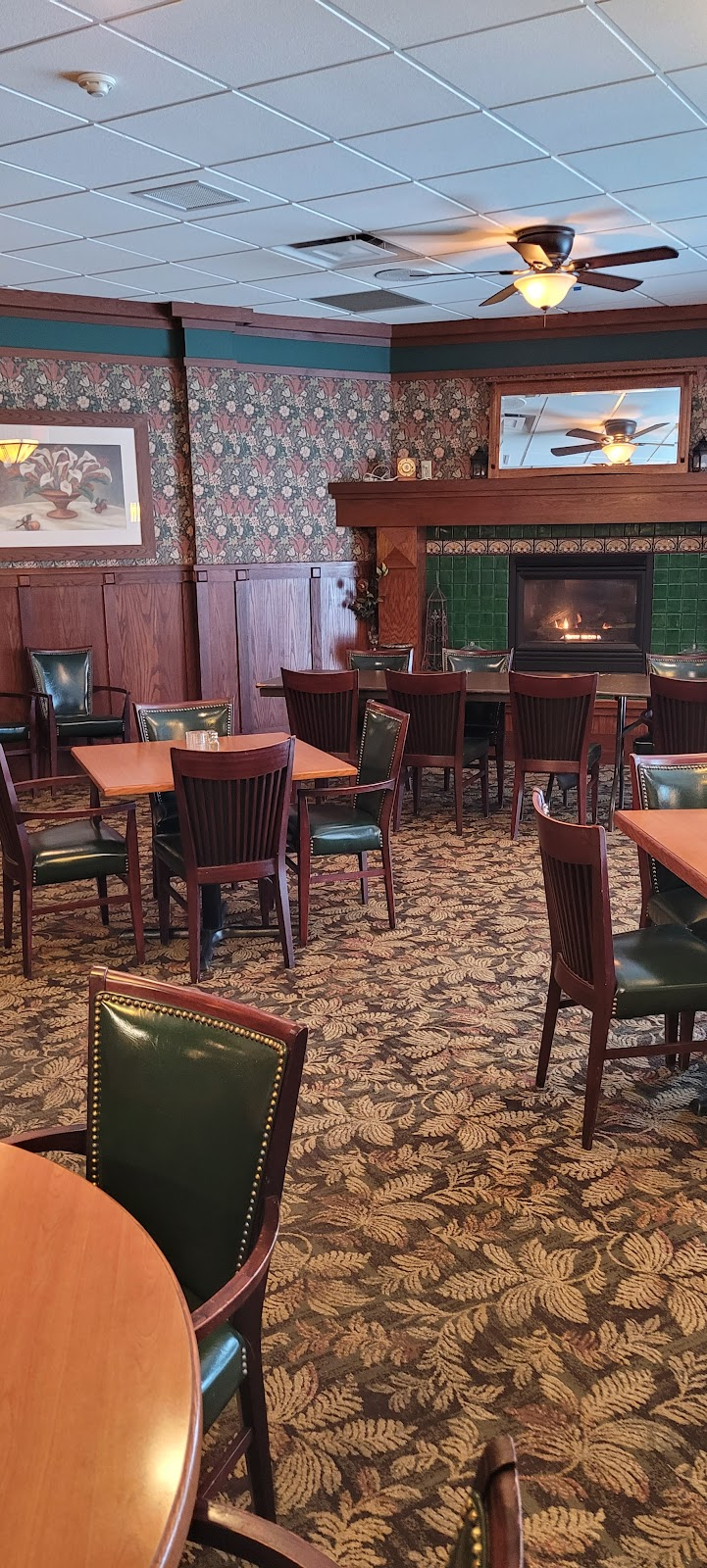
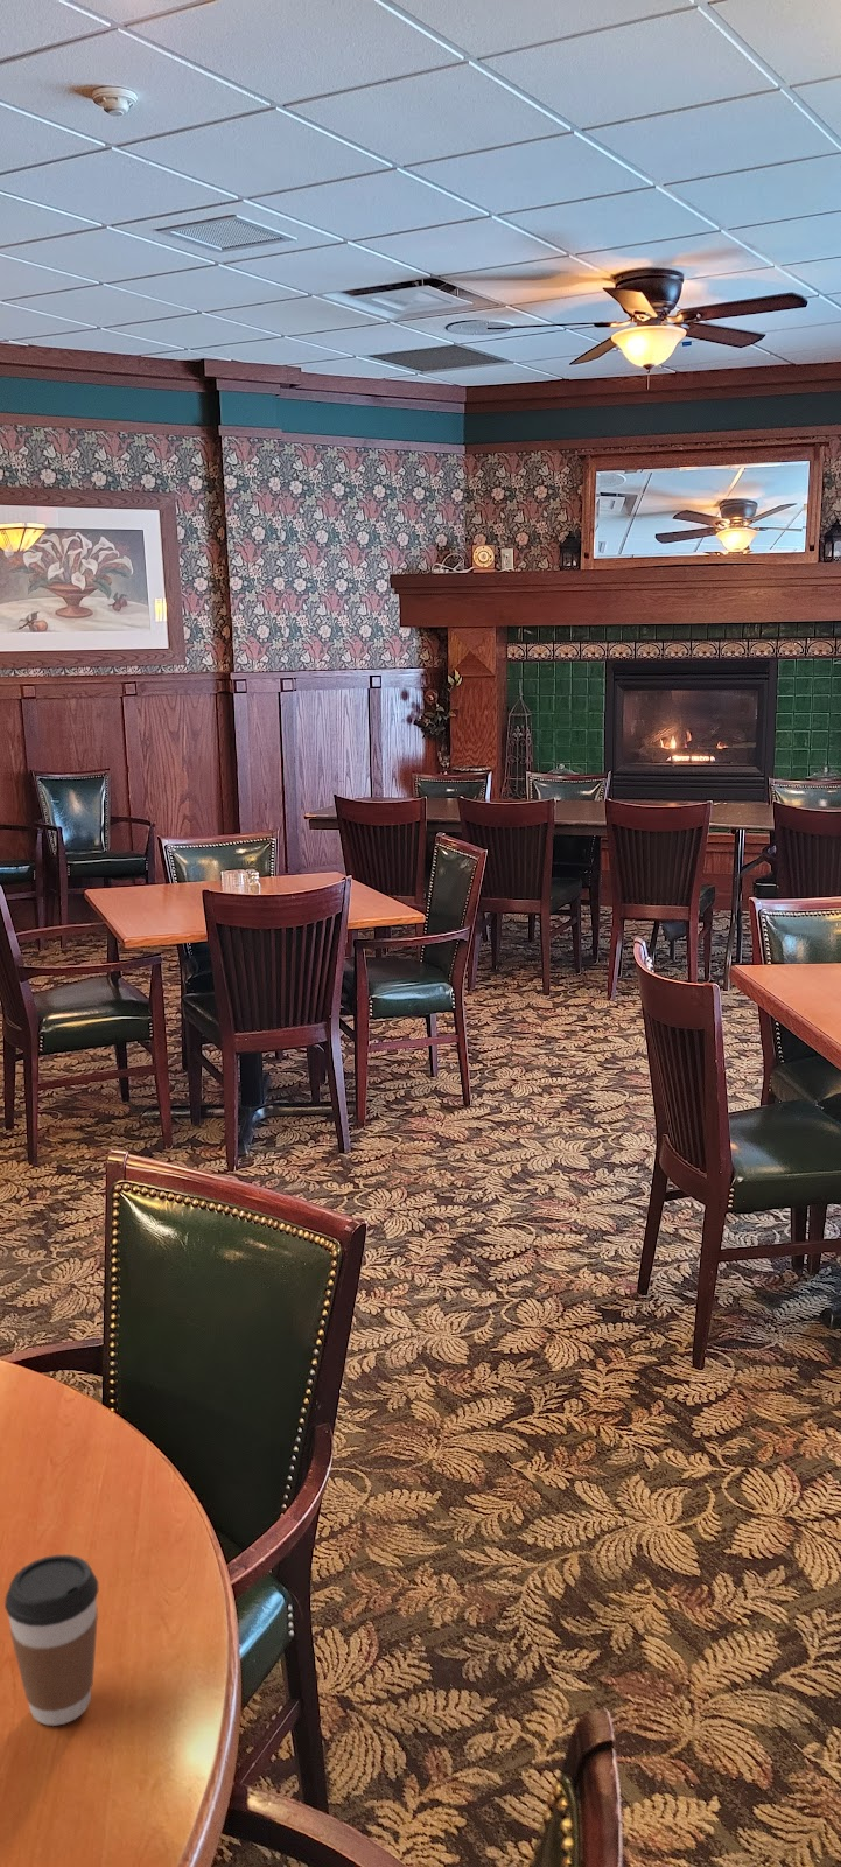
+ coffee cup (55, 1641)
